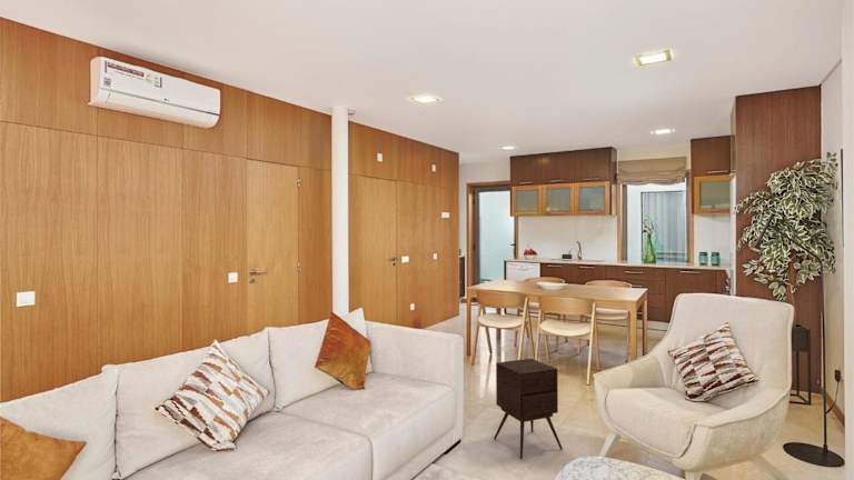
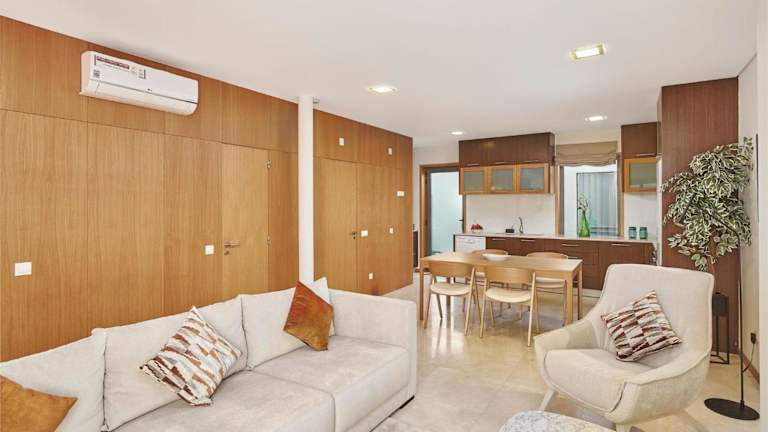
- side table (527, 404)
